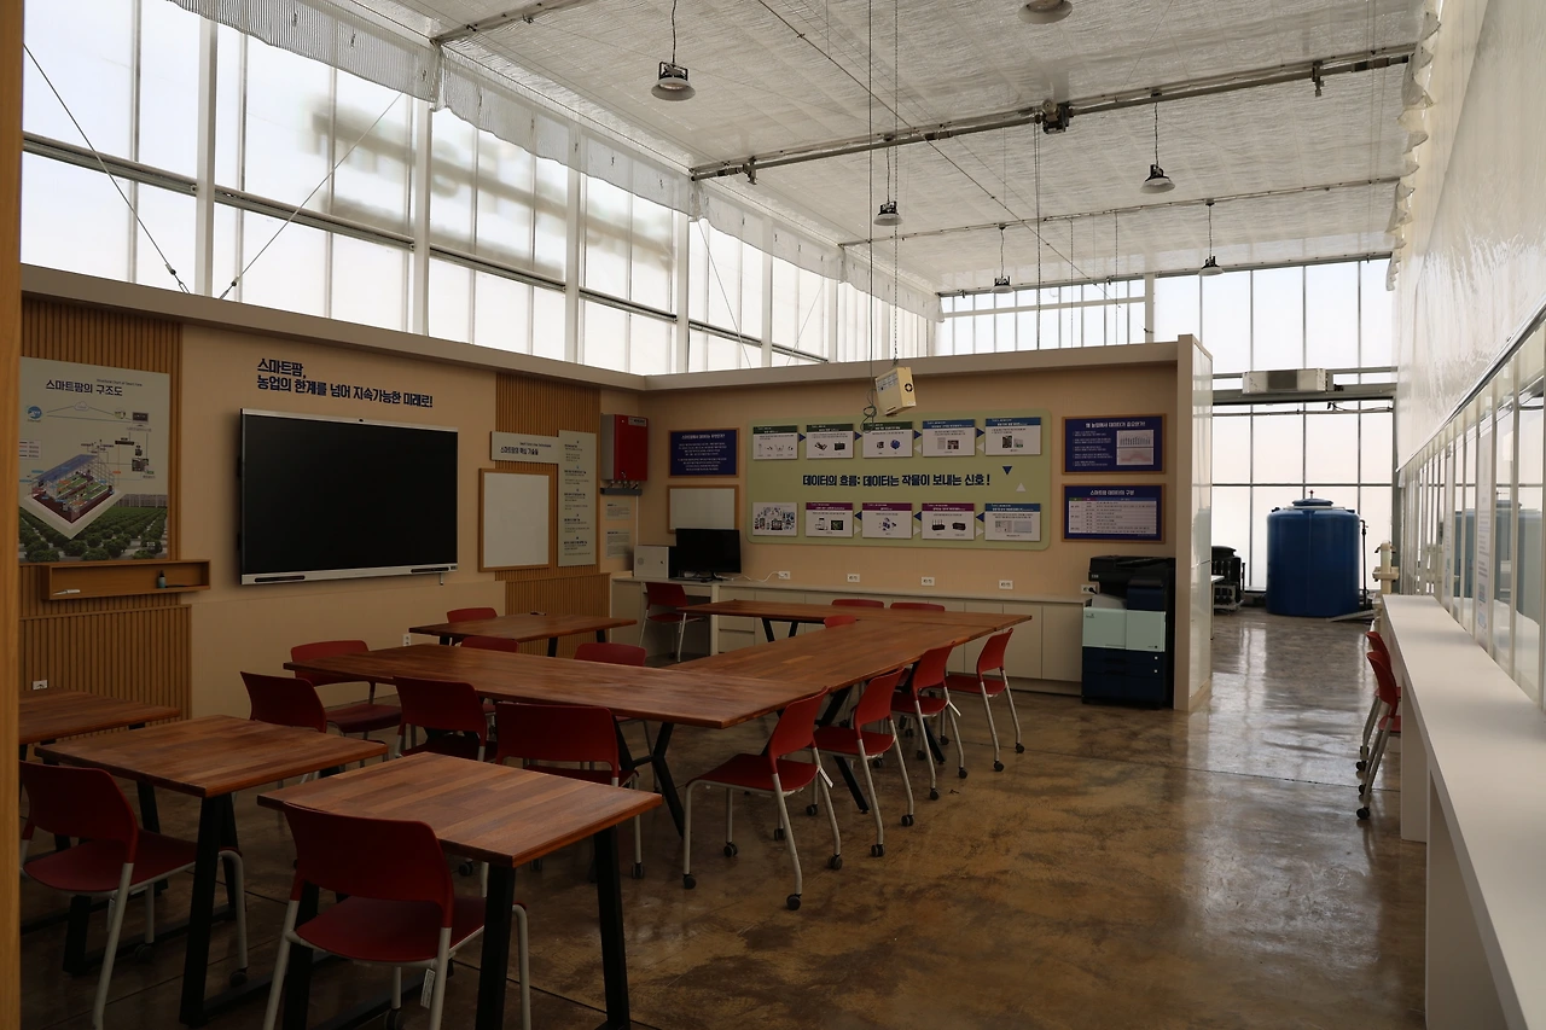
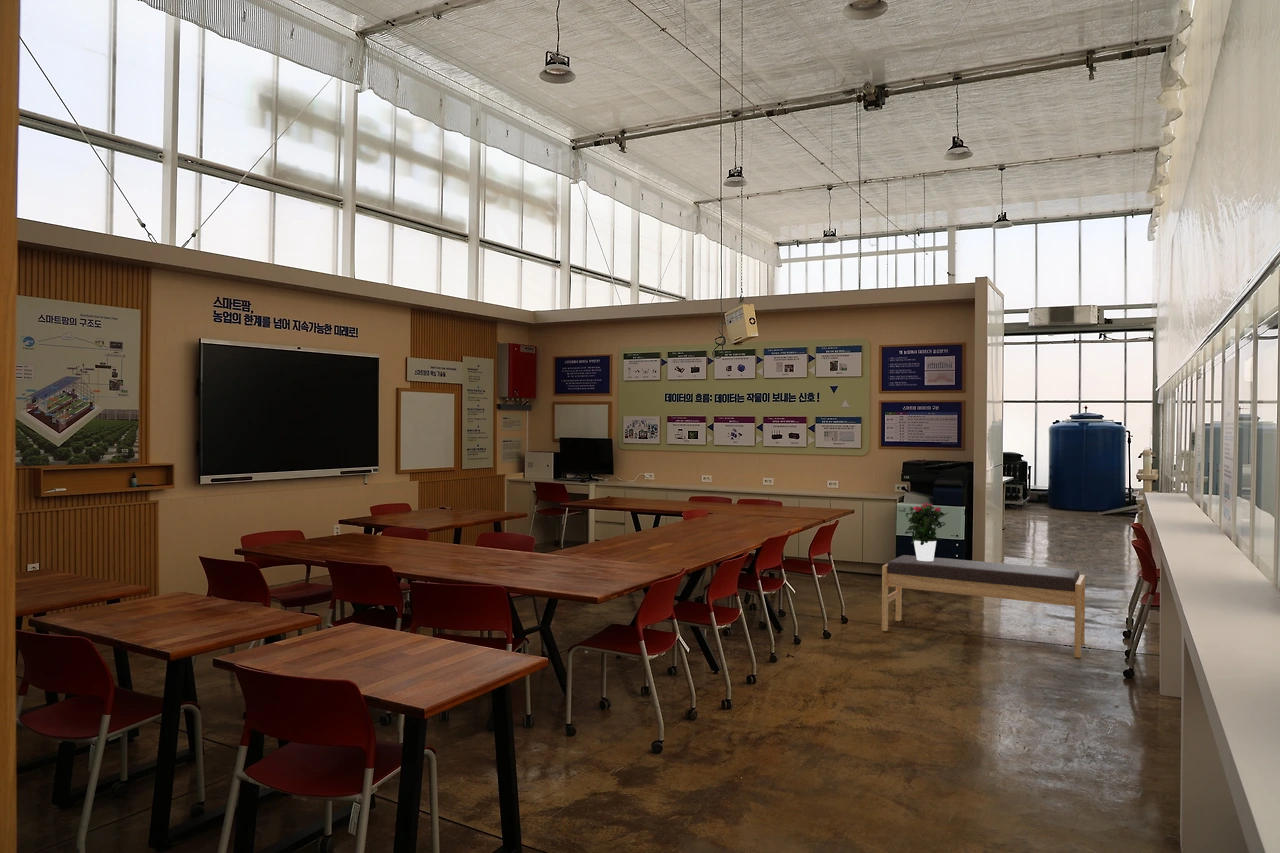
+ bench (983, 596)
+ potted flower (925, 531)
